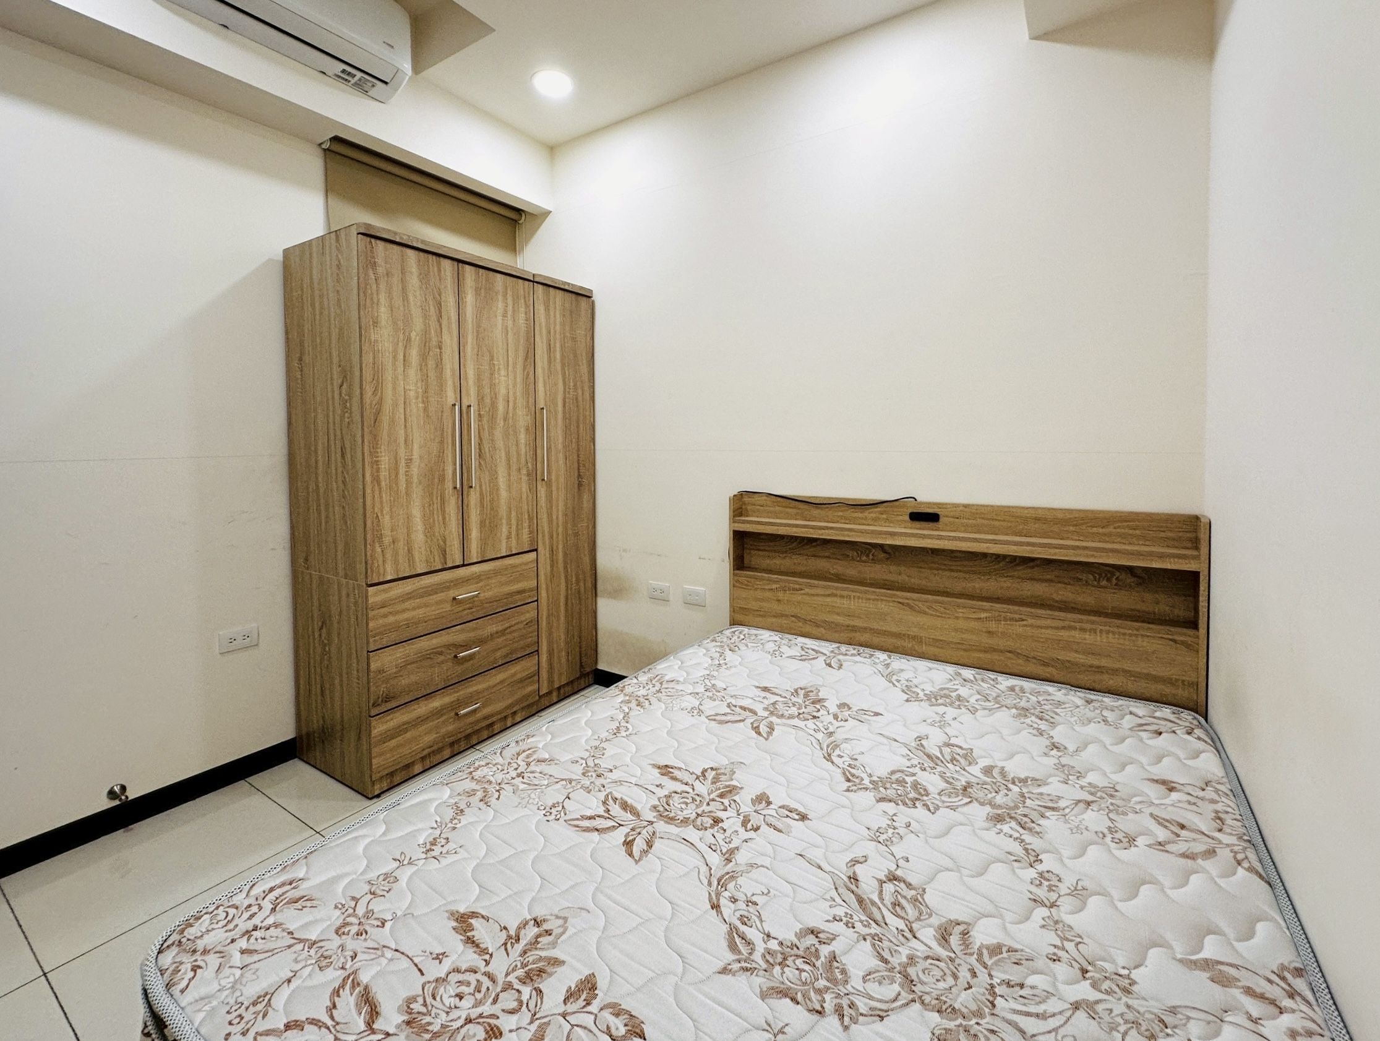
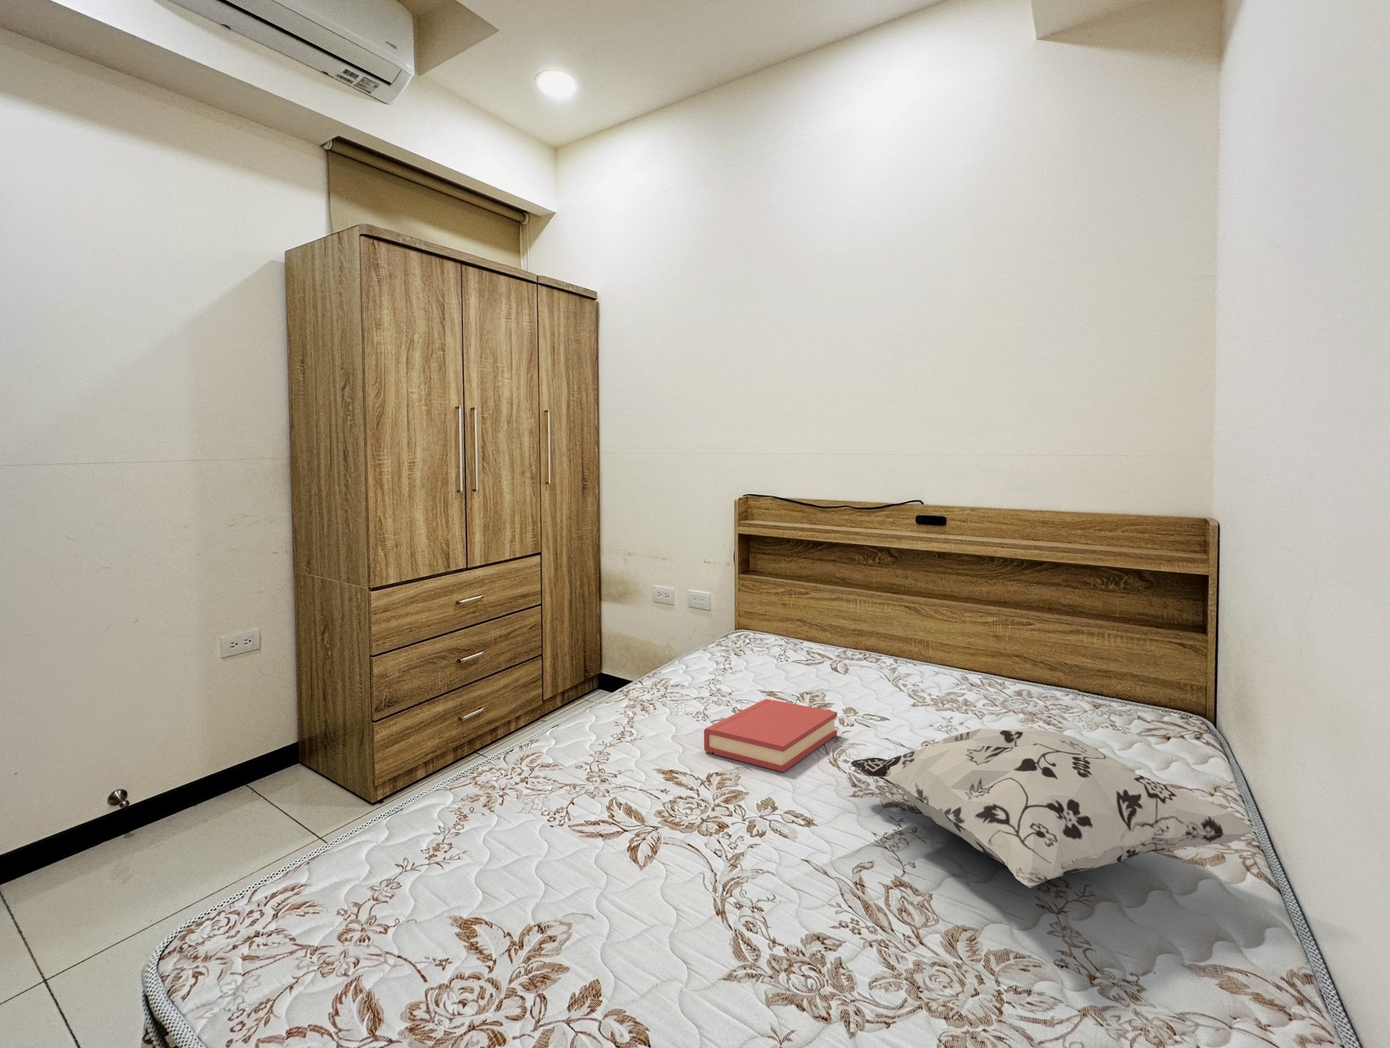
+ hardback book (772, 731)
+ decorative pillow (1027, 793)
